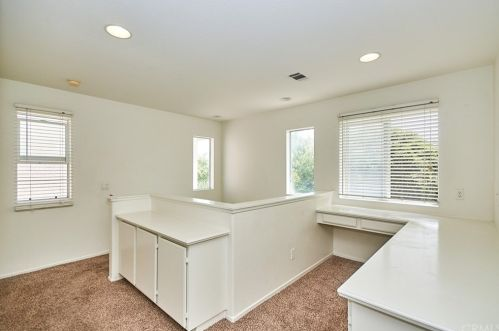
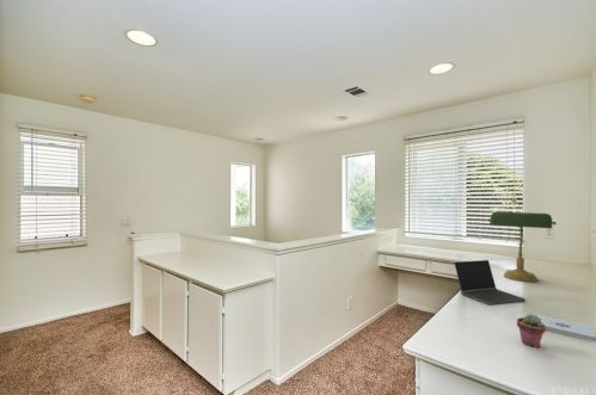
+ potted succulent (530, 328)
+ desk lamp (520, 245)
+ laptop computer (487, 280)
+ notepad (560, 326)
